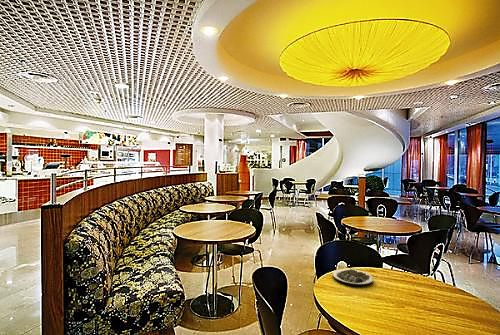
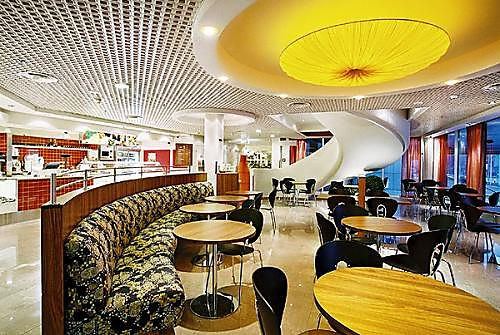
- plate (352, 275)
